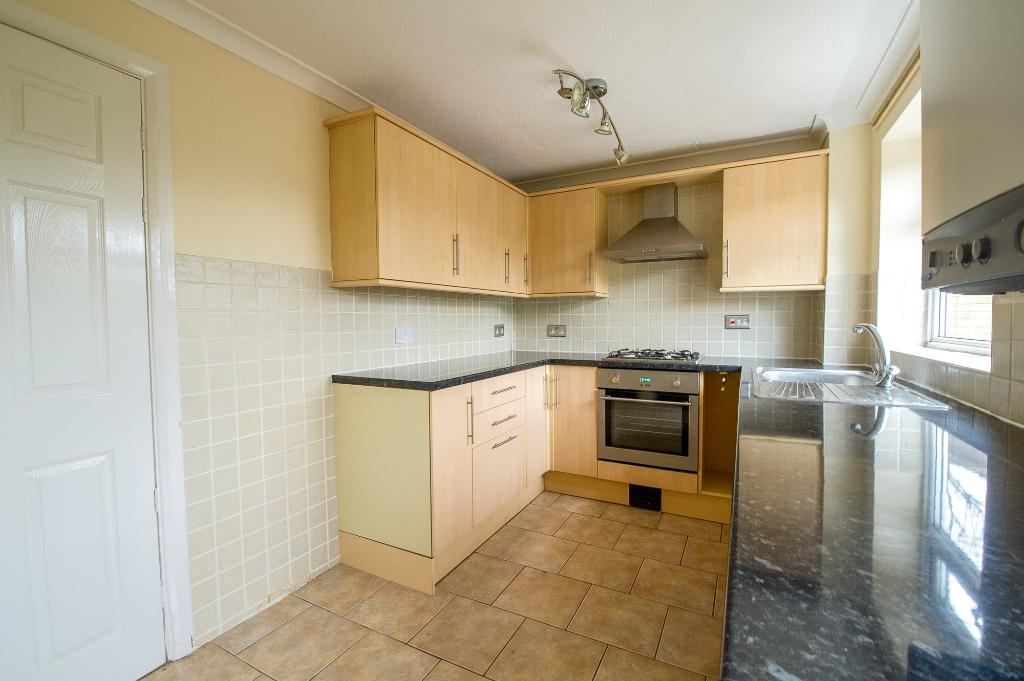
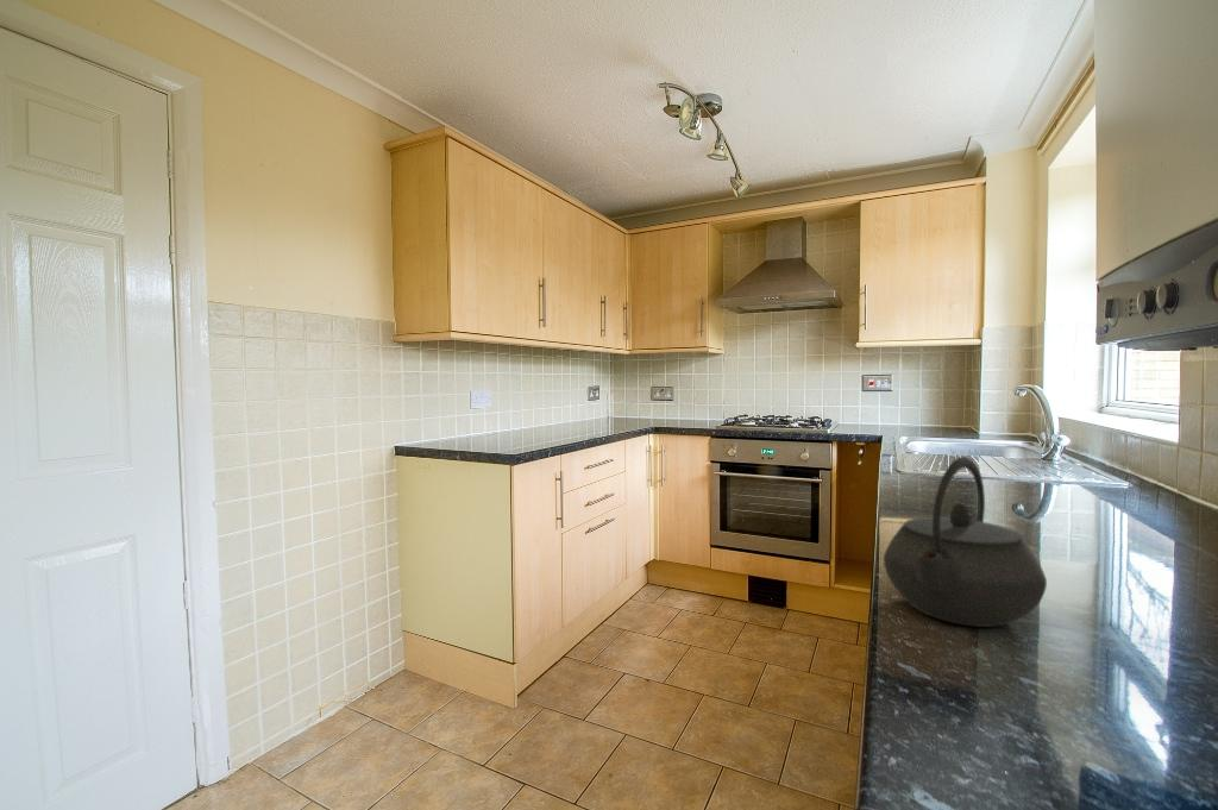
+ kettle (955, 535)
